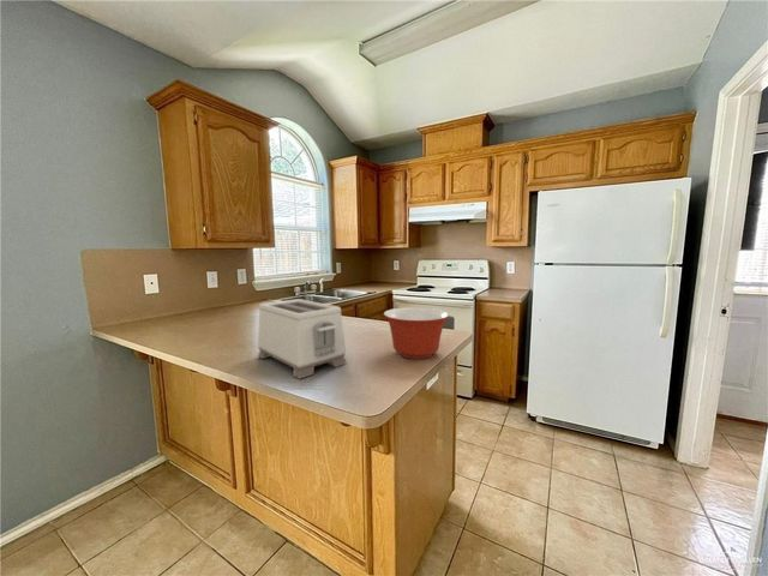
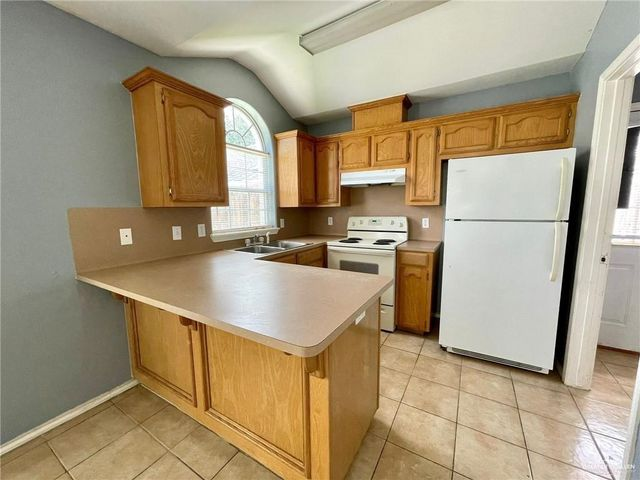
- mixing bowl (415, 332)
- toaster (301, 334)
